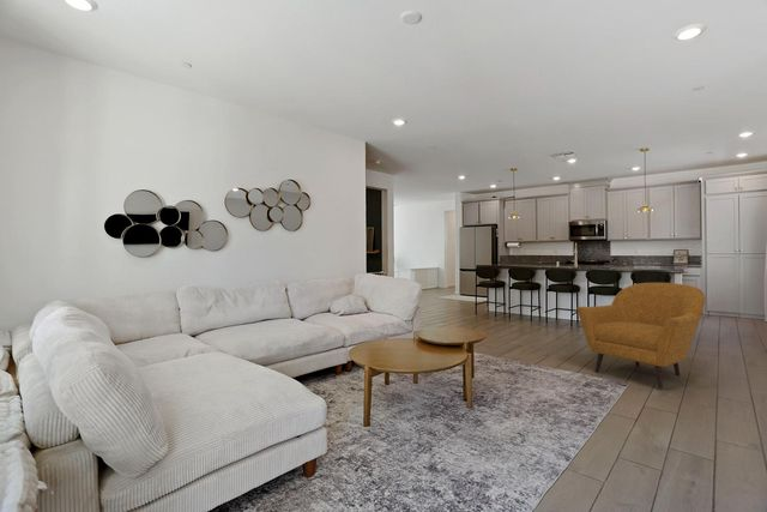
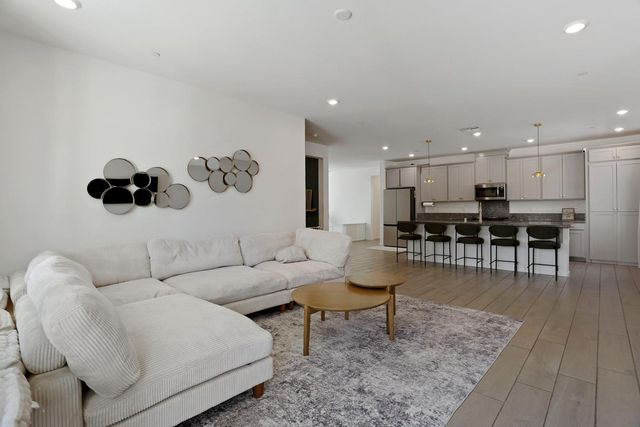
- armchair (646, 329)
